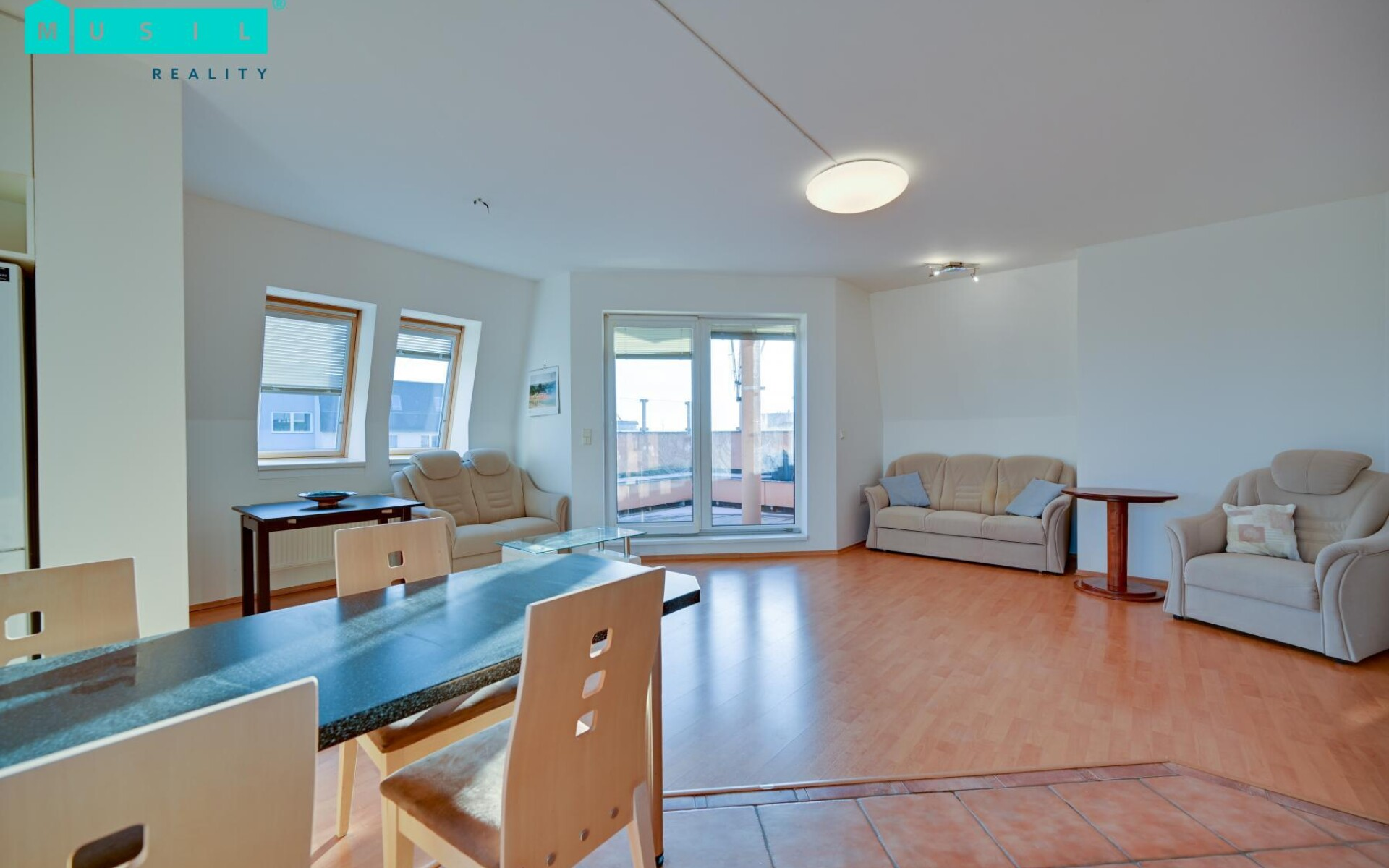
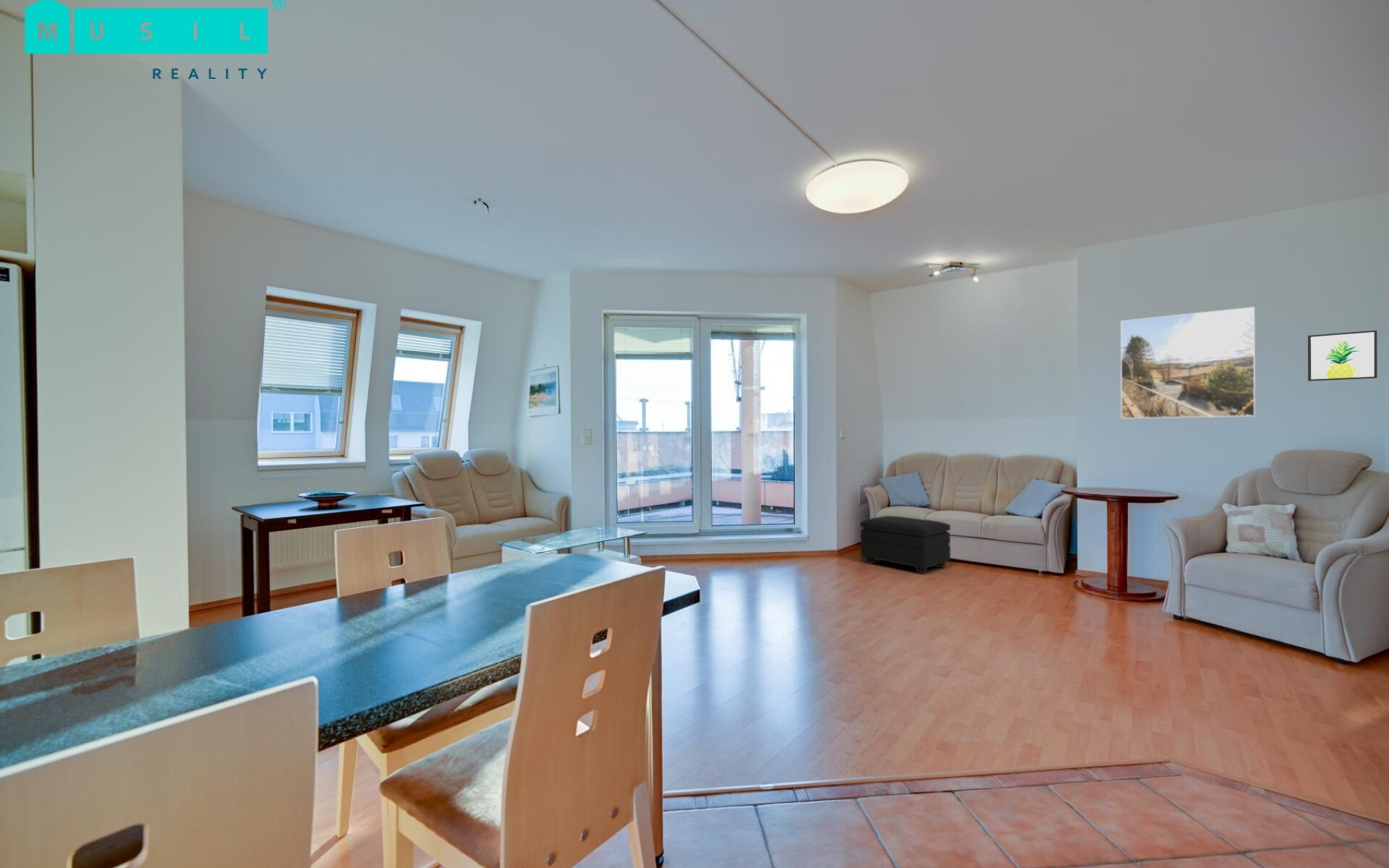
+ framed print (1184, 365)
+ wall art (1341, 356)
+ footstool (904, 542)
